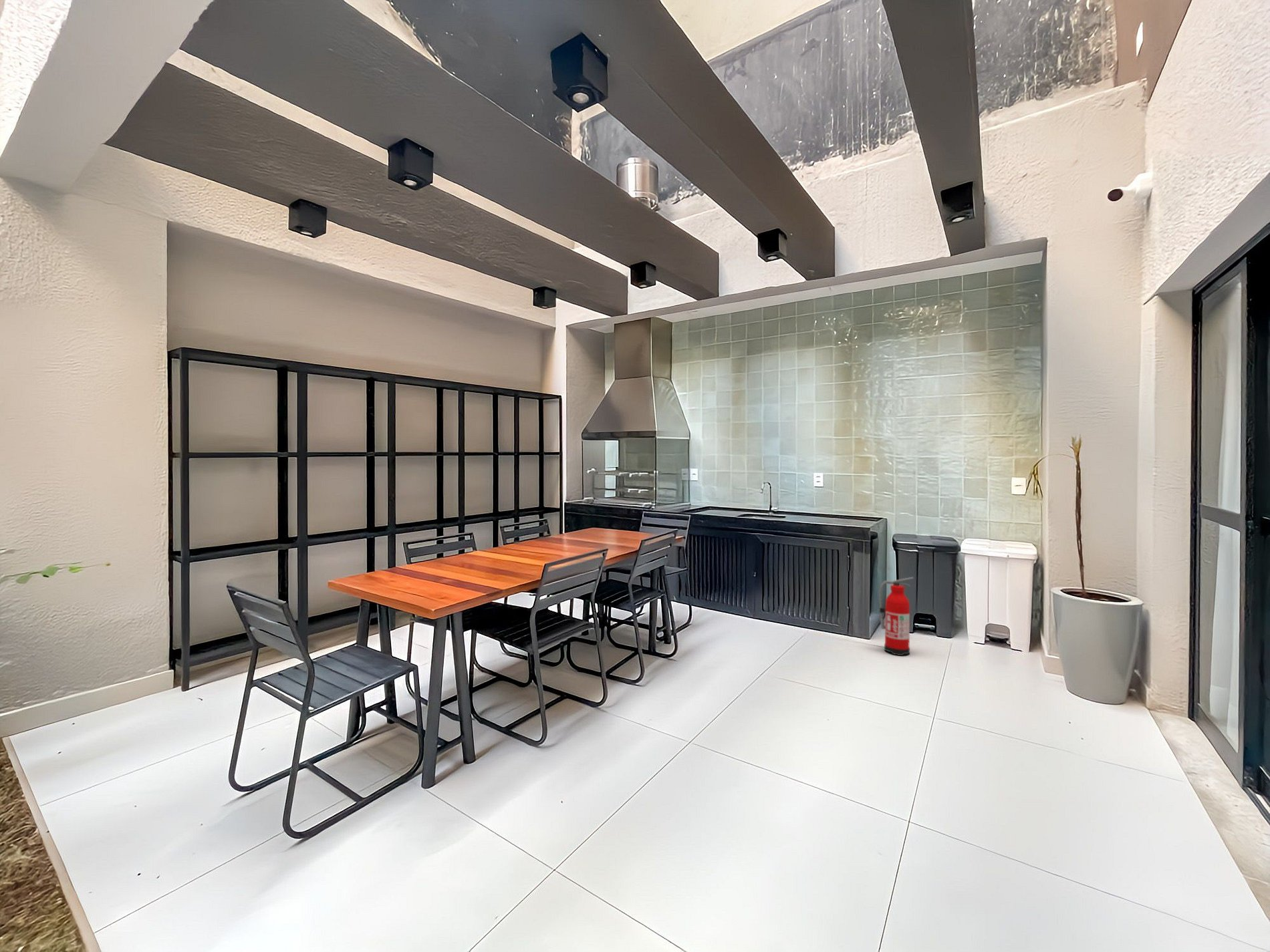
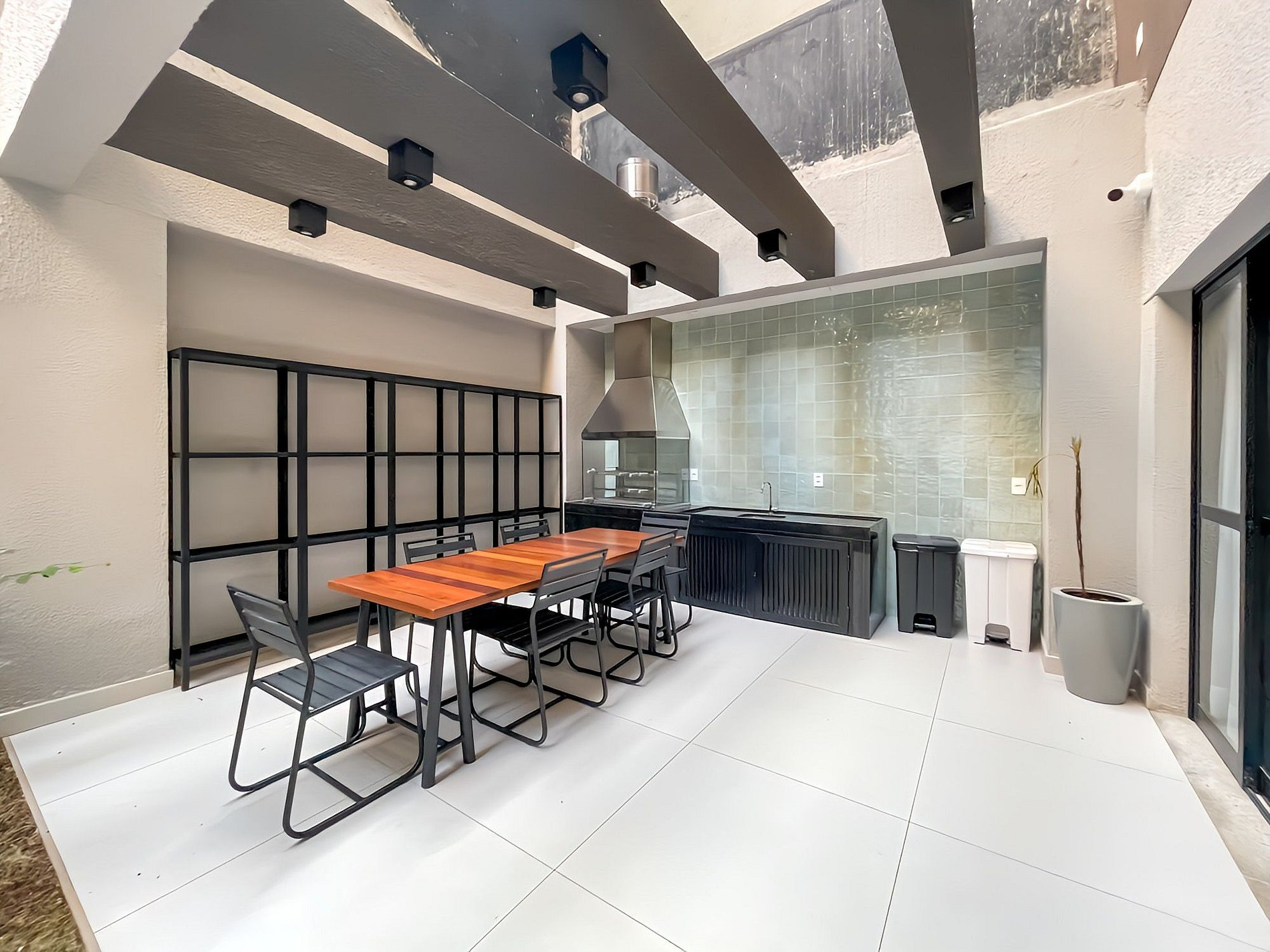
- fire extinguisher (896, 613)
